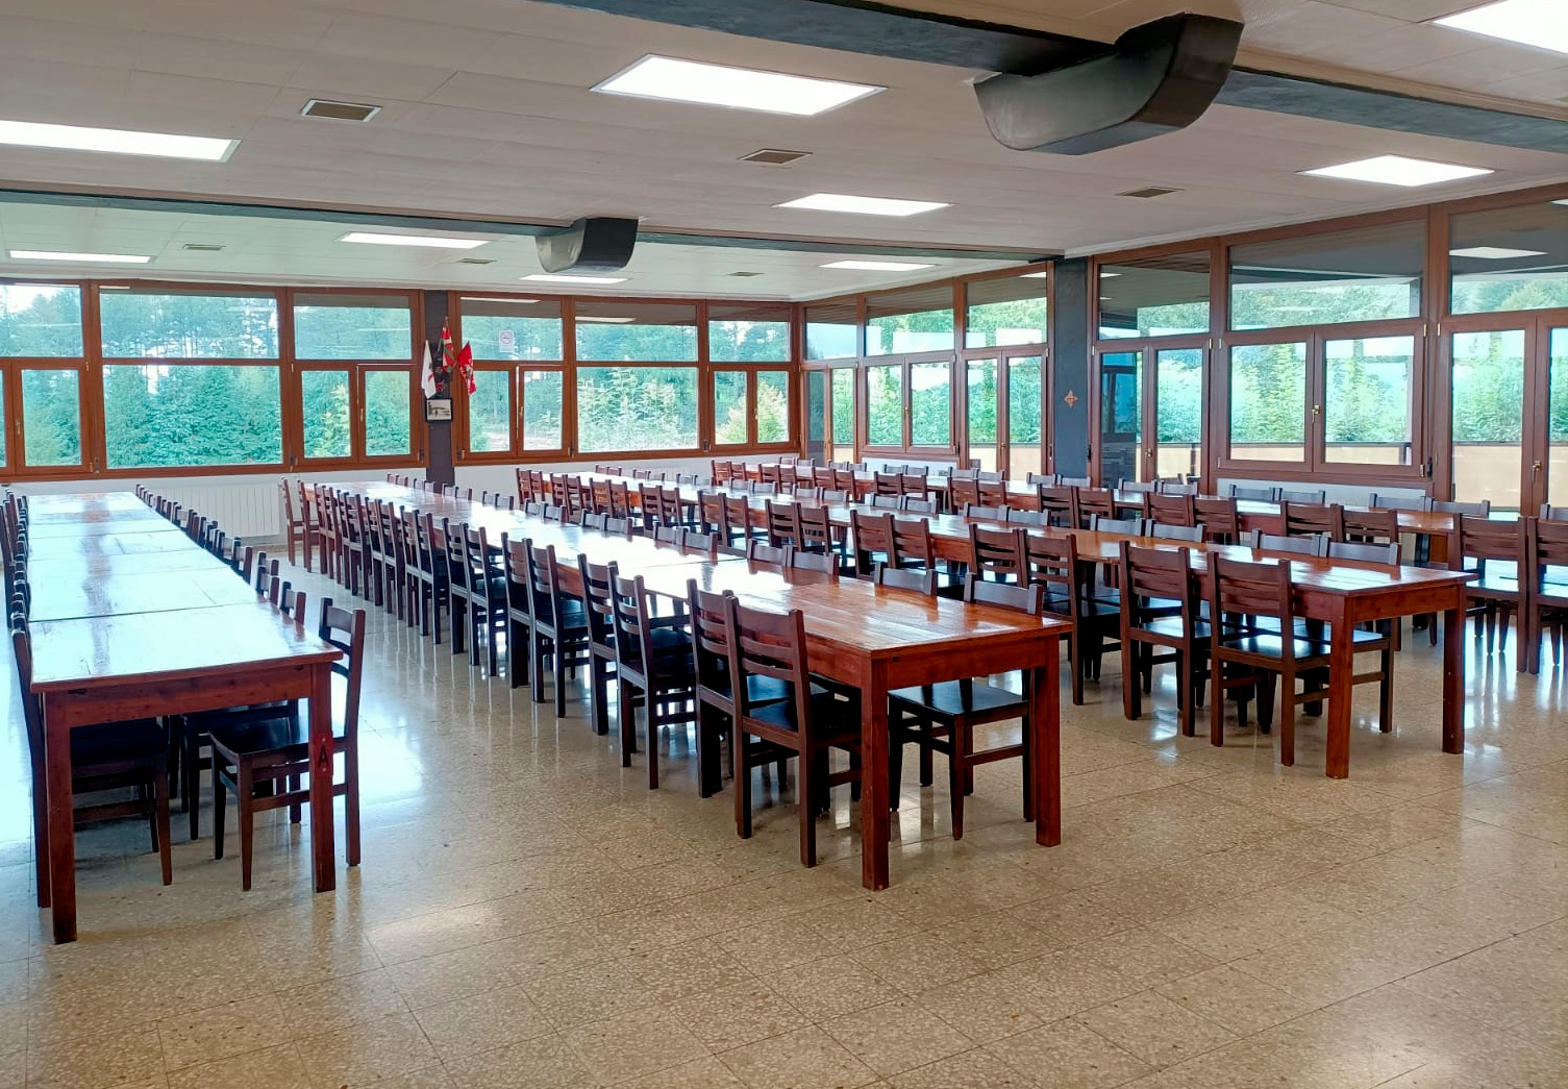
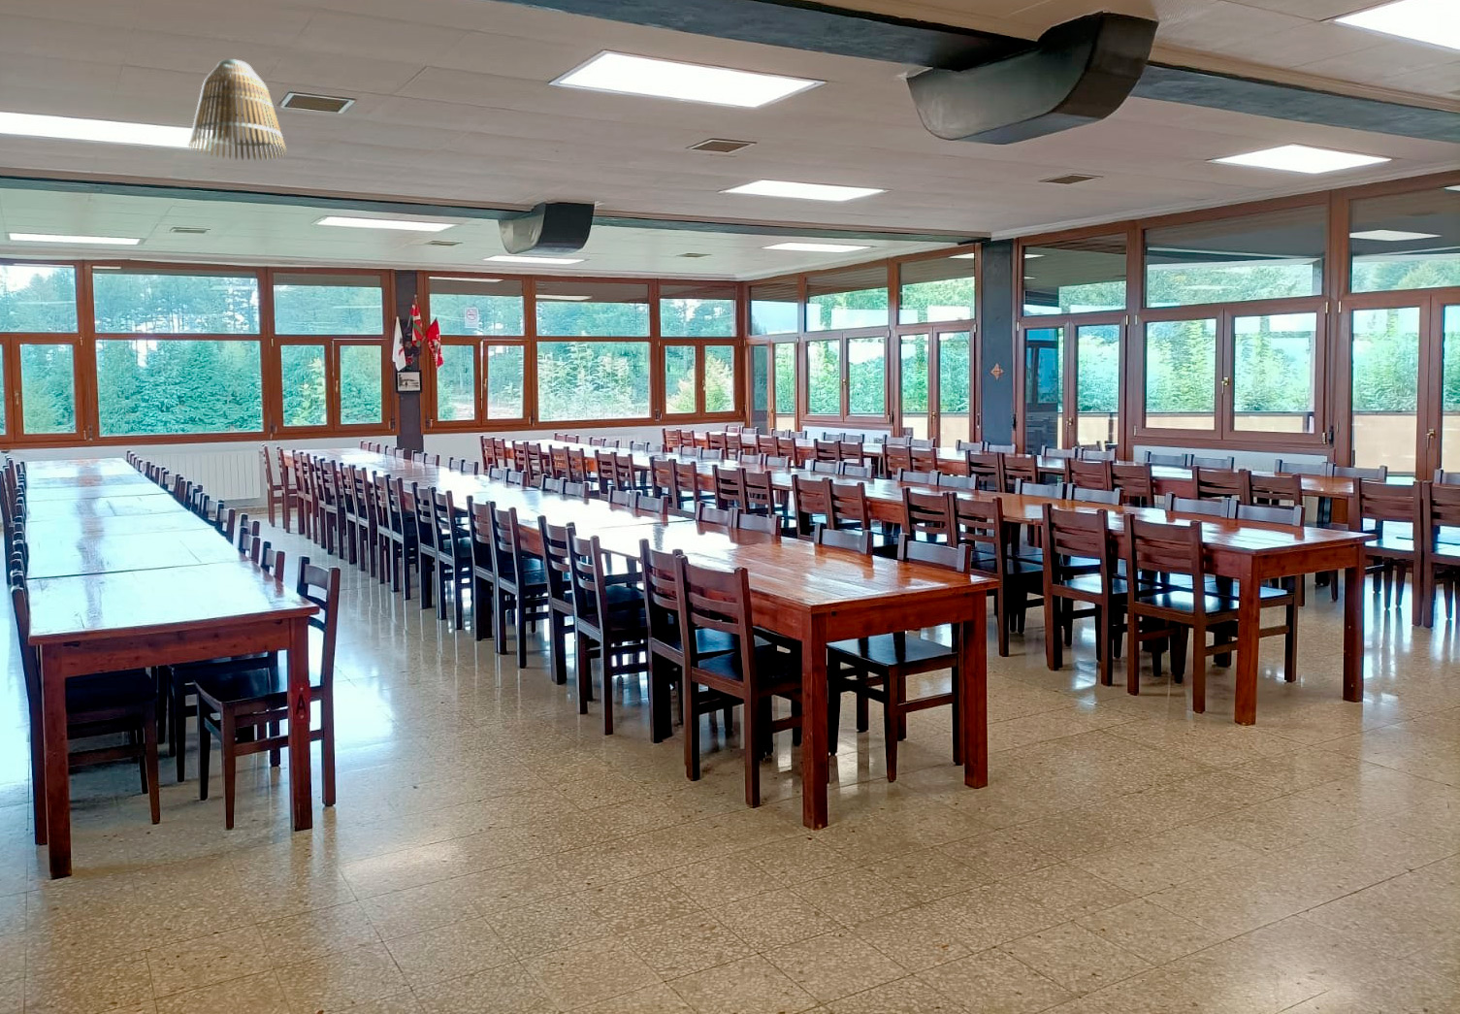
+ lamp shade (235, 105)
